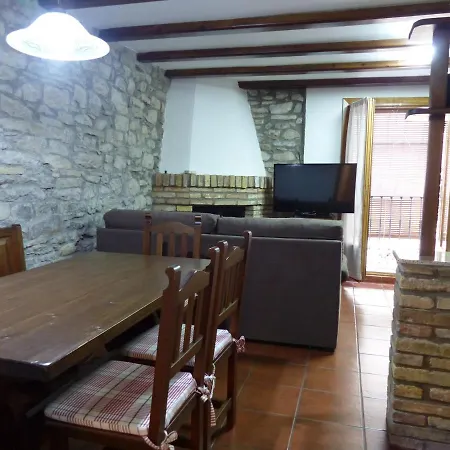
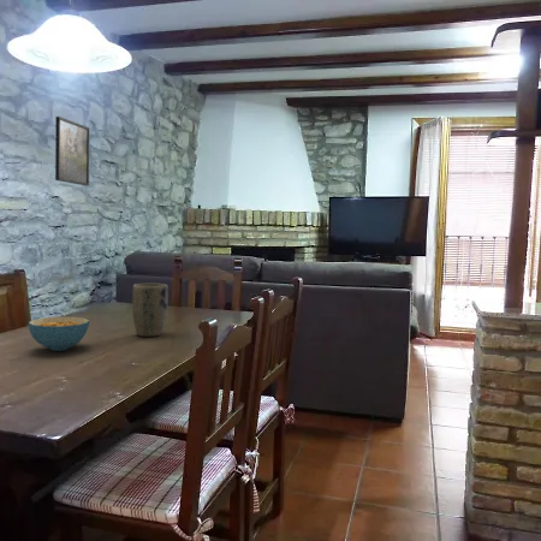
+ cereal bowl (59, 334)
+ plant pot (149, 309)
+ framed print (72, 153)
